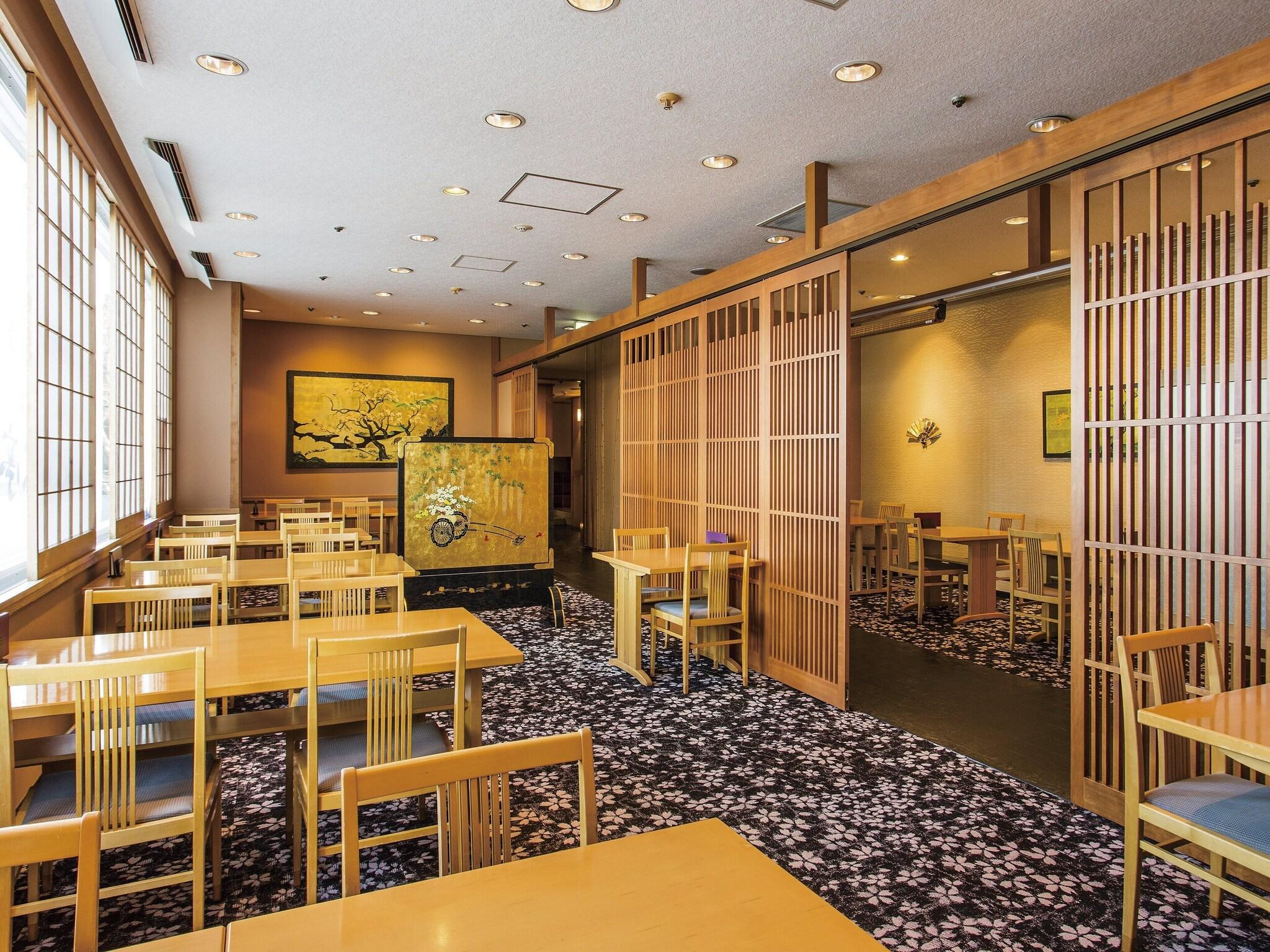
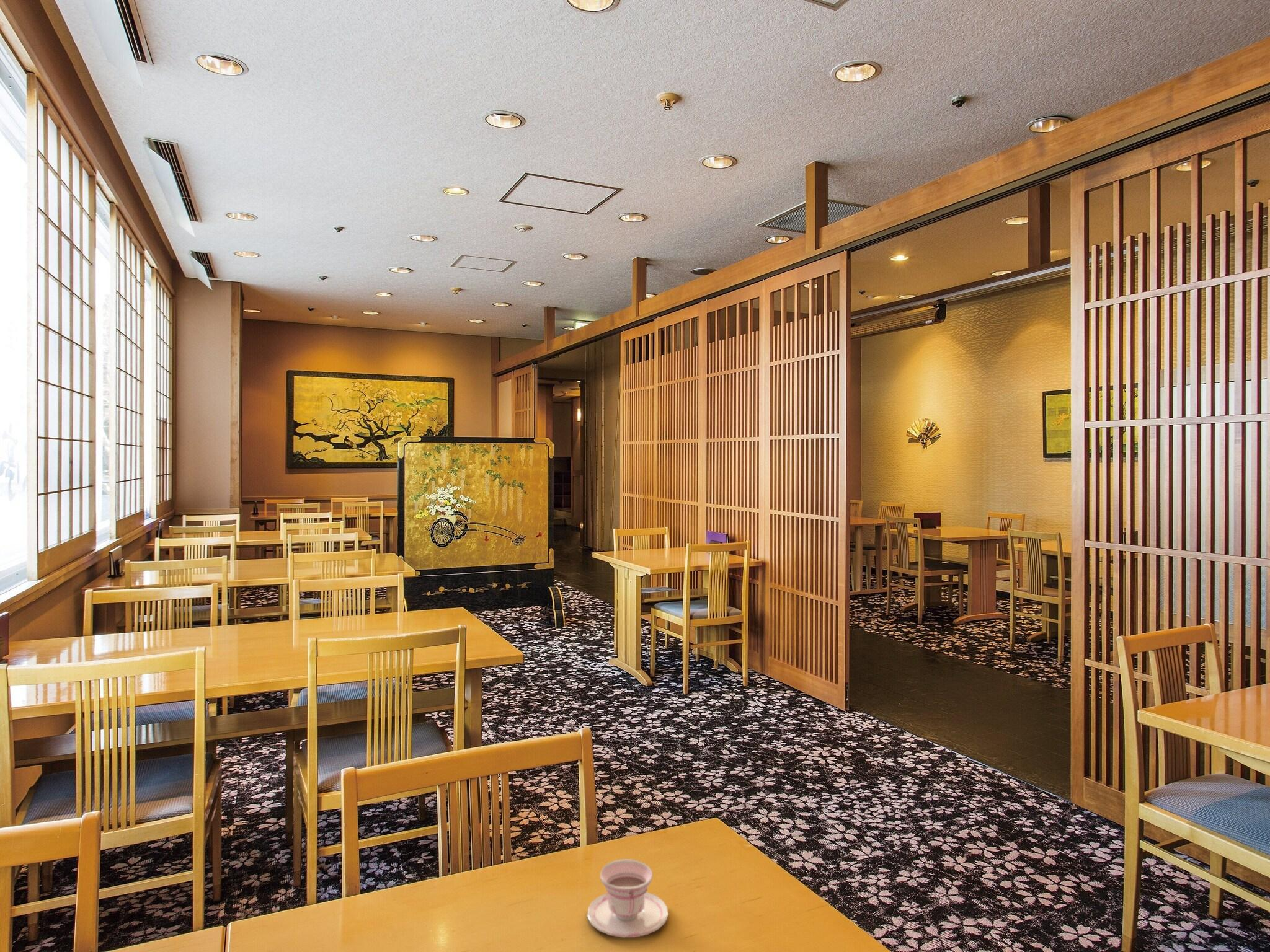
+ teacup (628, 894)
